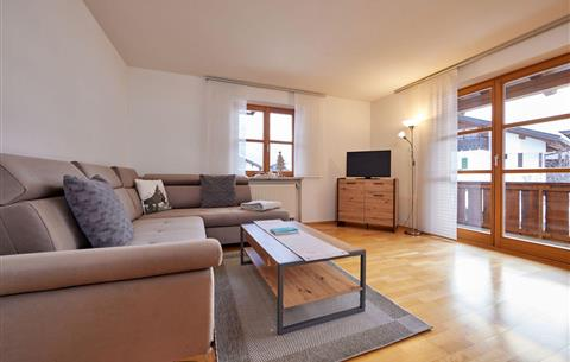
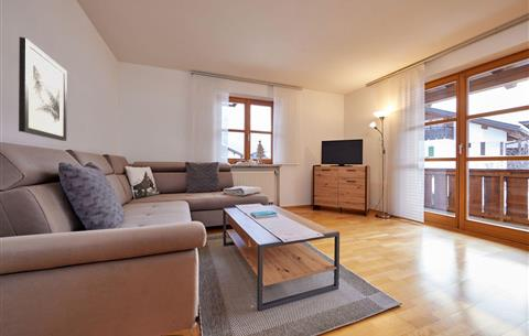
+ wall art (46, 96)
